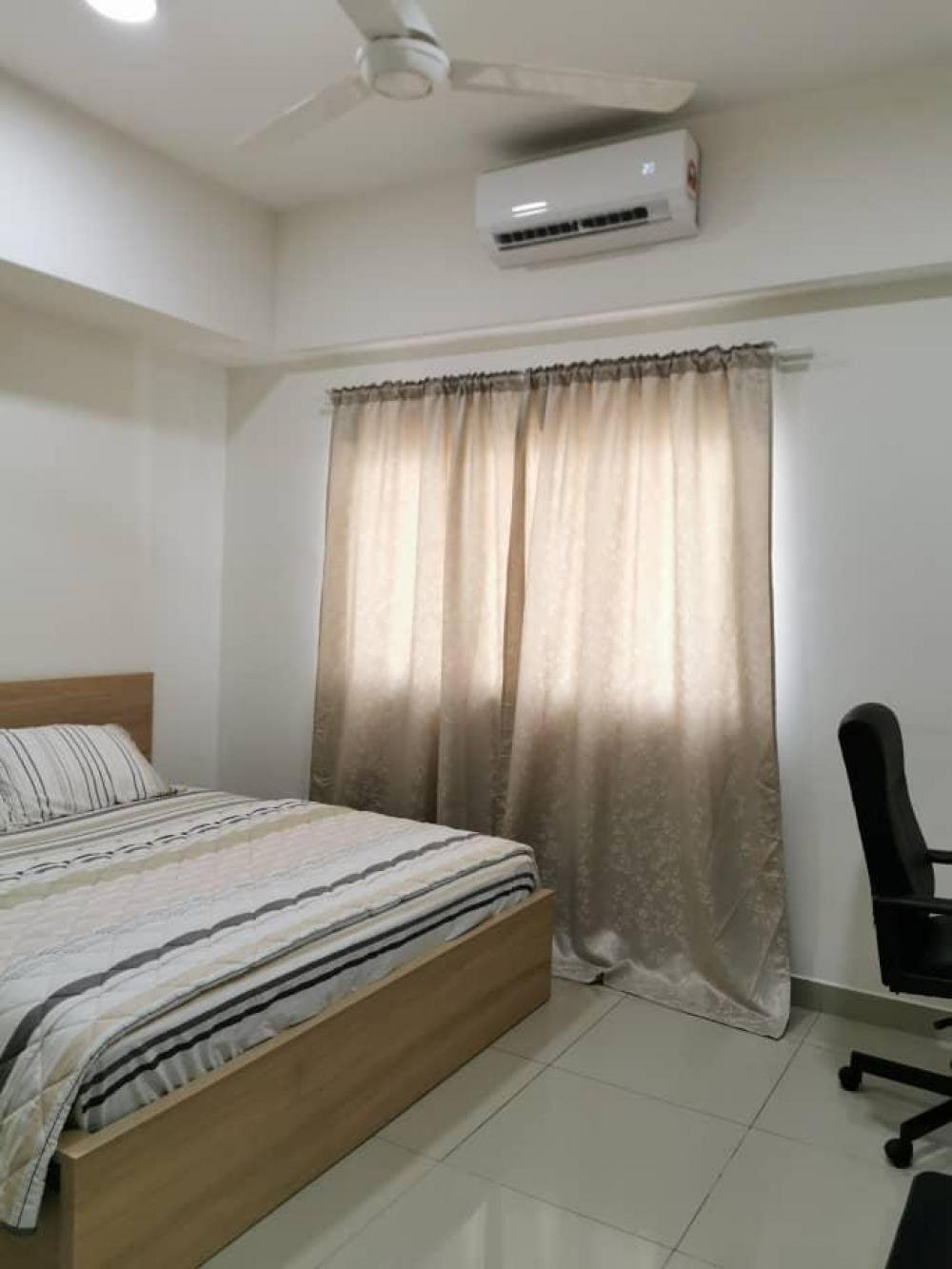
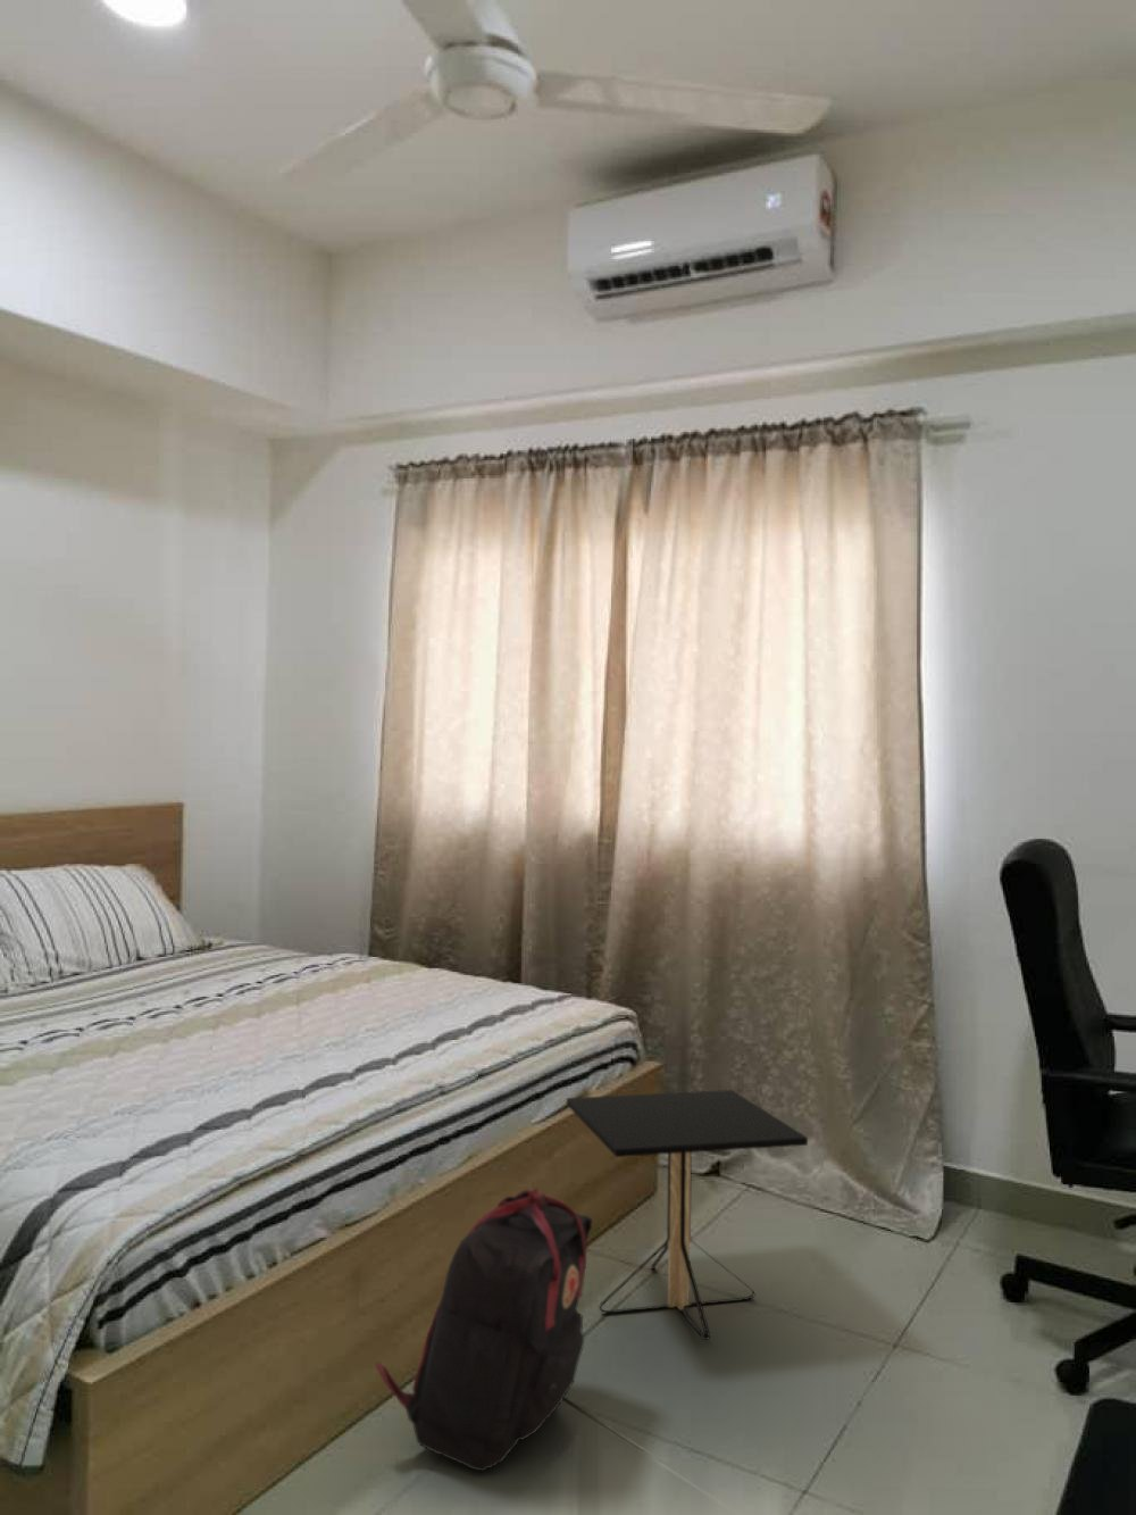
+ side table (678, 1211)
+ backpack (496, 1308)
